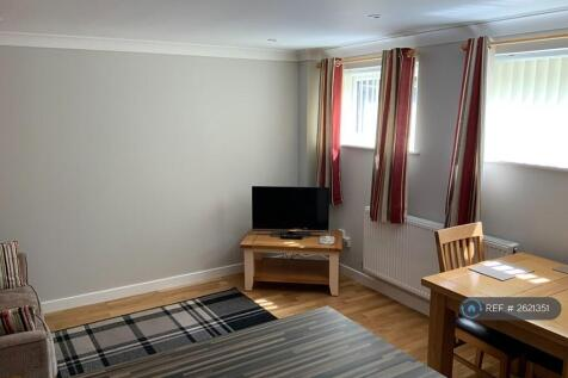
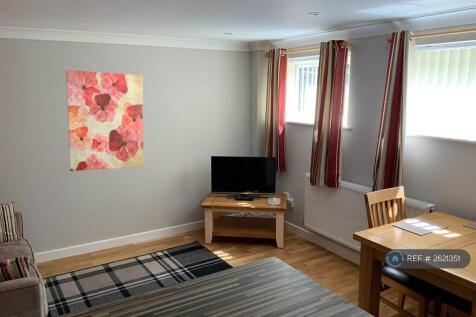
+ wall art (107, 121)
